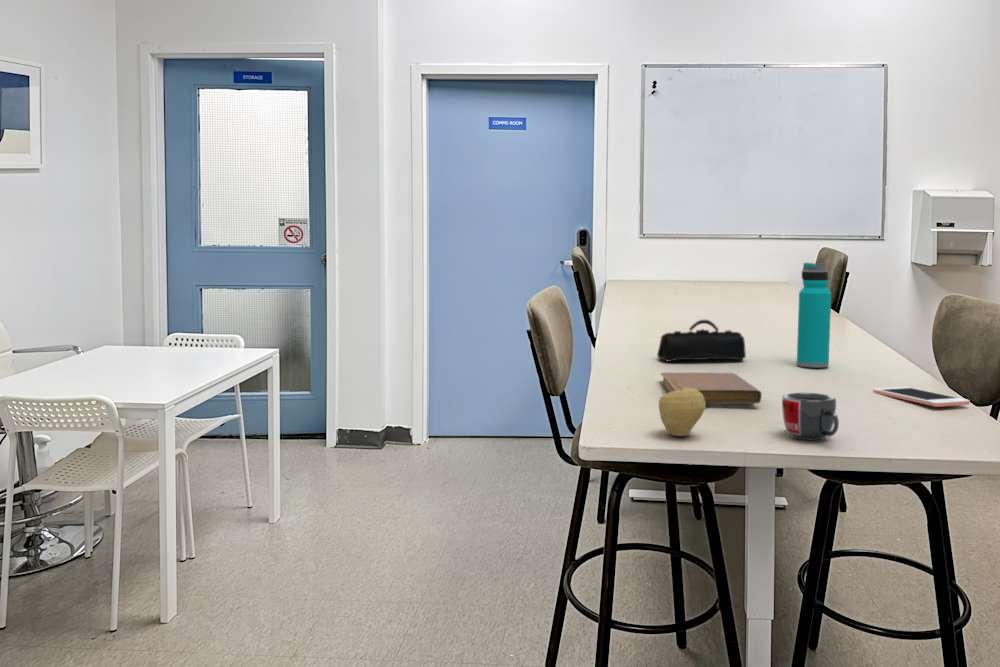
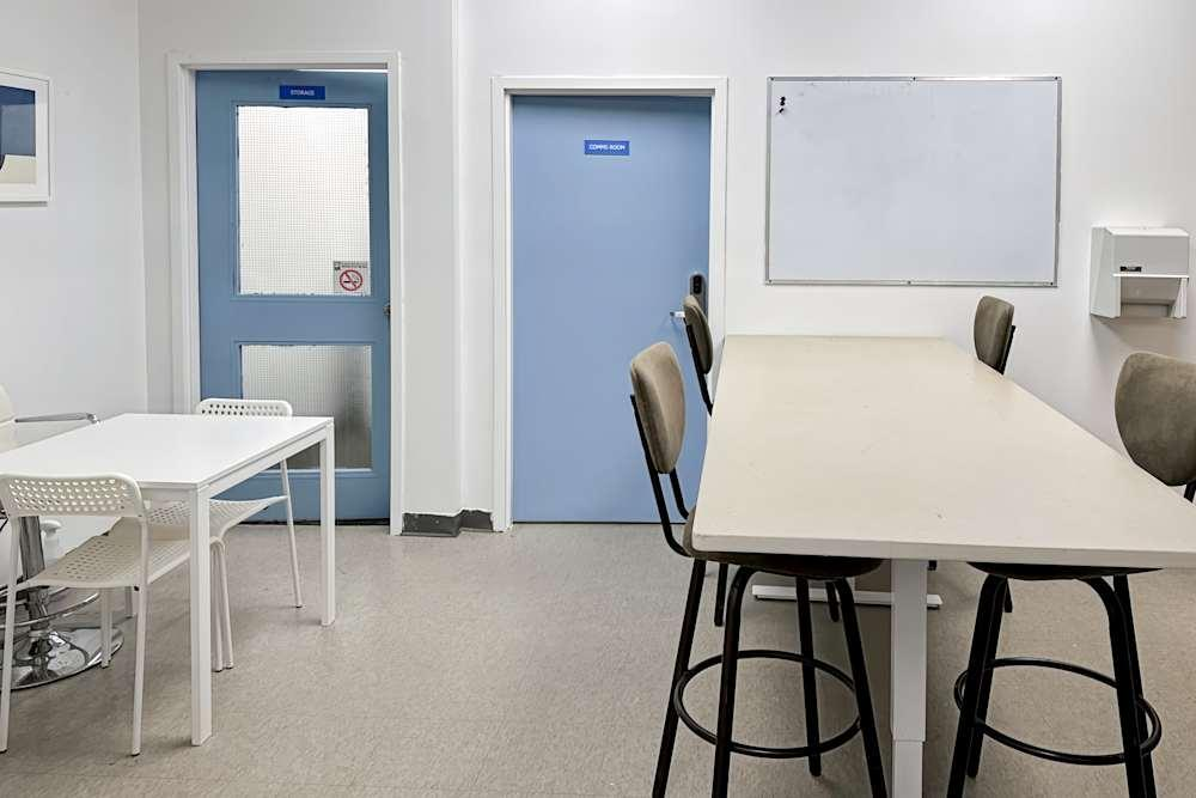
- water bottle (814, 314)
- cell phone (919, 396)
- mug (814, 418)
- notebook (707, 386)
- fruit (682, 406)
- pencil case (701, 339)
